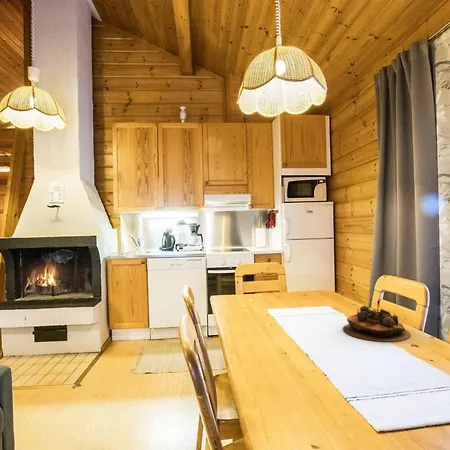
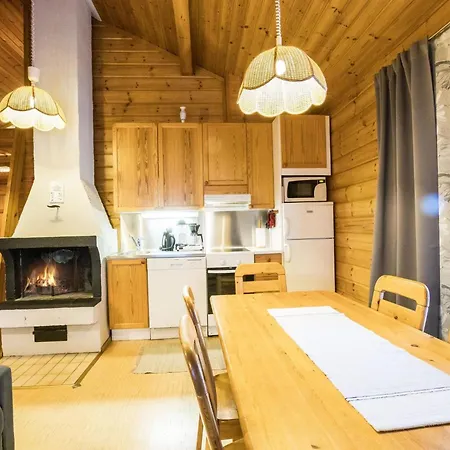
- succulent plant (375, 320)
